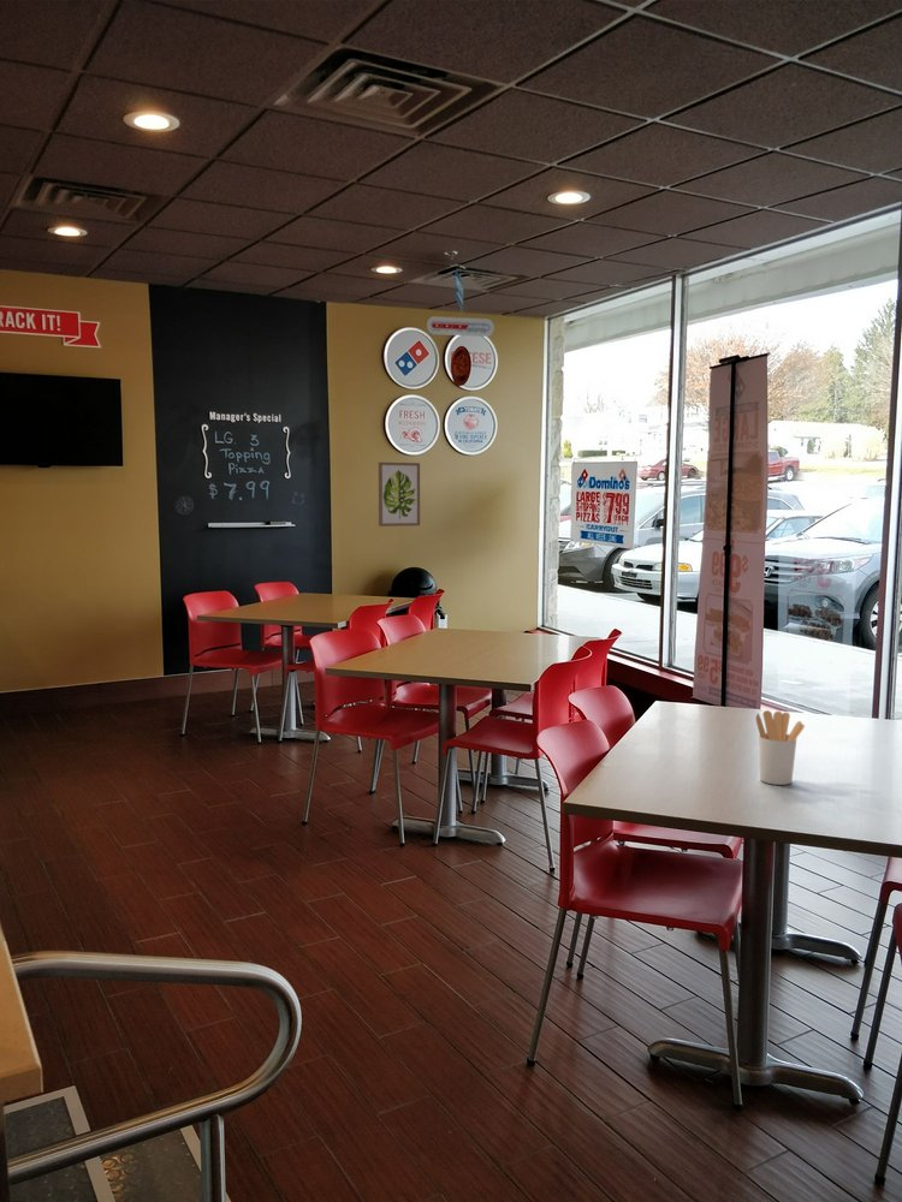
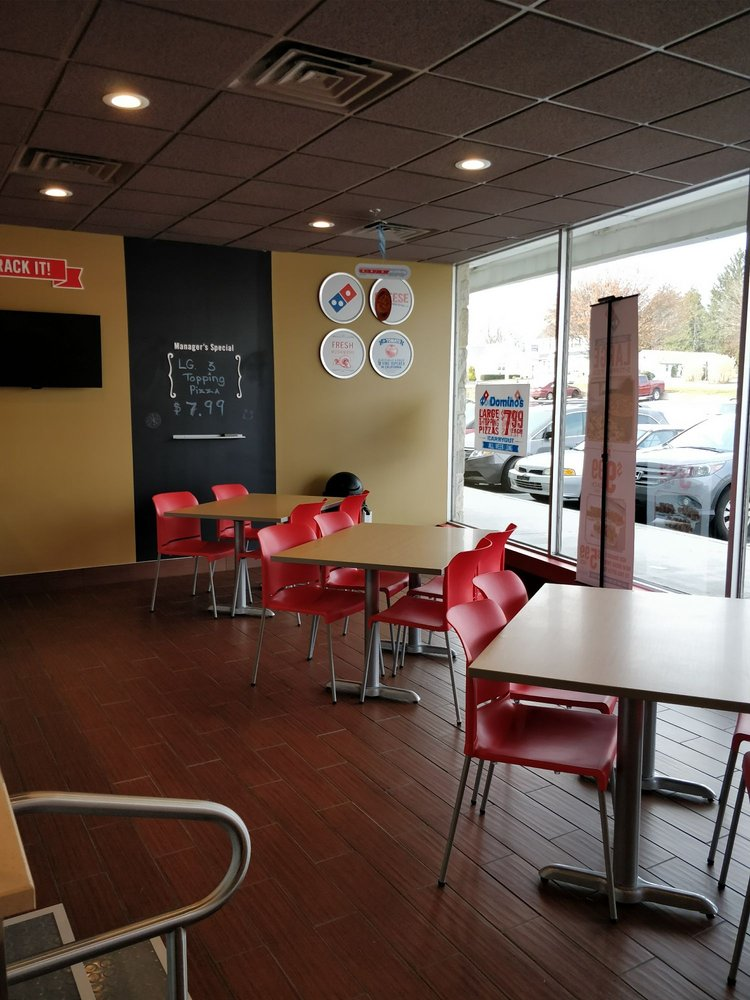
- utensil holder (776, 745)
- wall art (399, 494)
